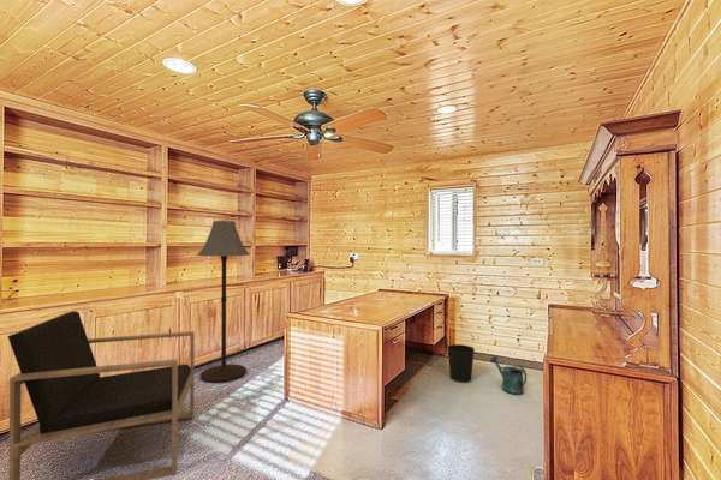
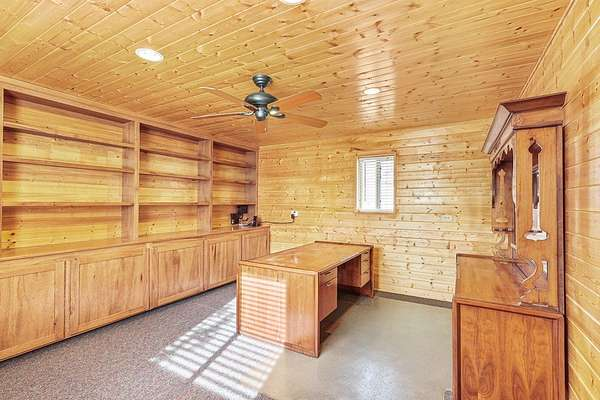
- armchair (117, 383)
- wastebasket (460, 362)
- floor lamp (224, 298)
- watering can (507, 374)
